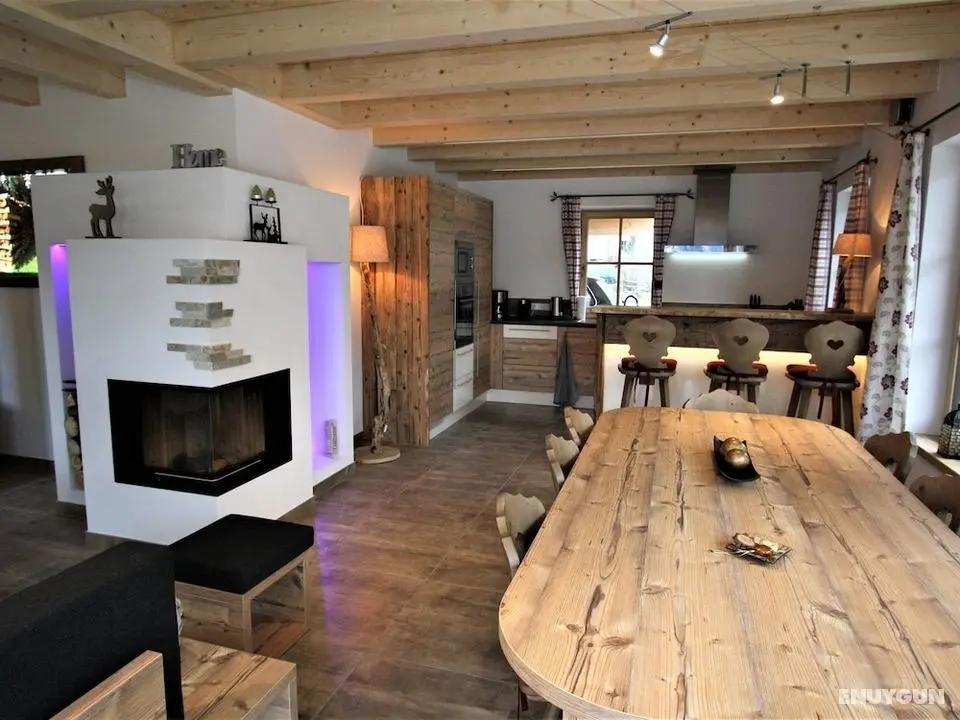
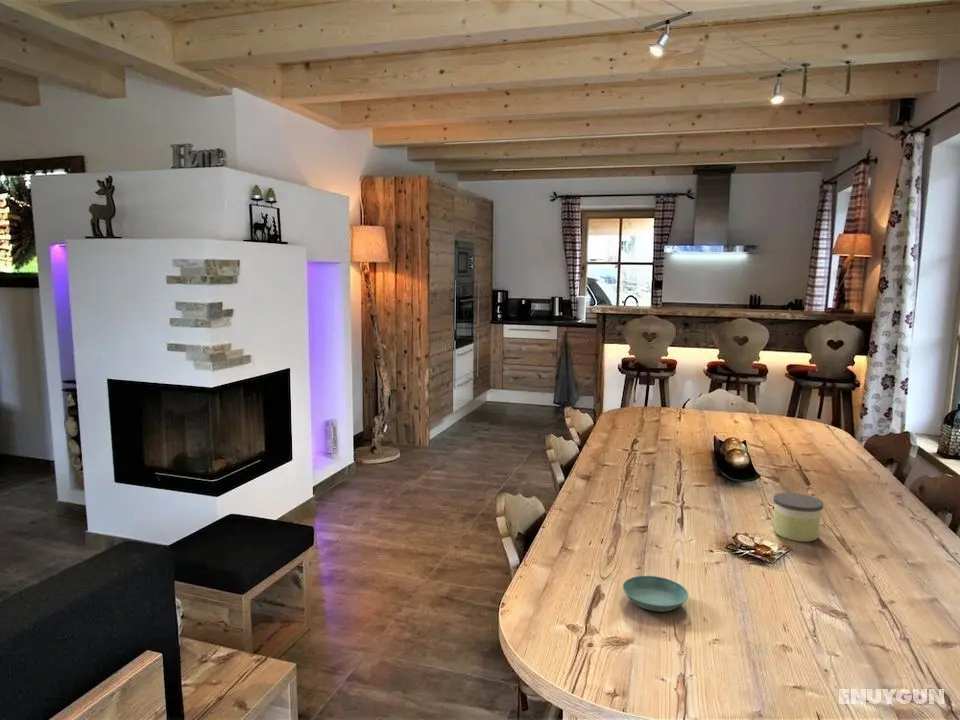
+ candle (796, 517)
+ saucer (654, 595)
